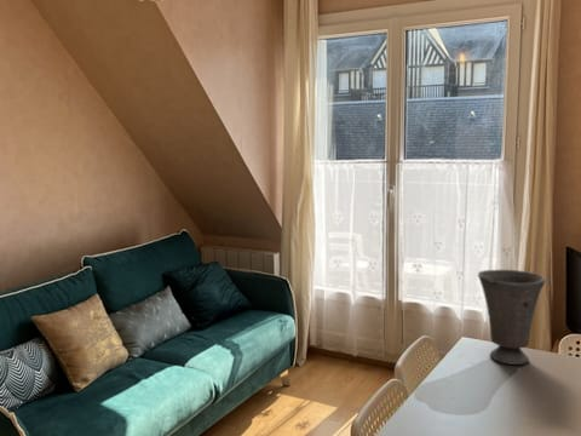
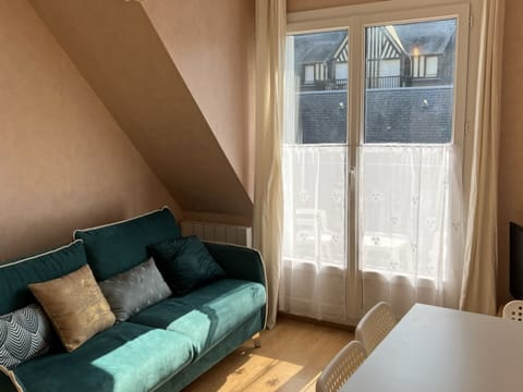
- vase (508, 316)
